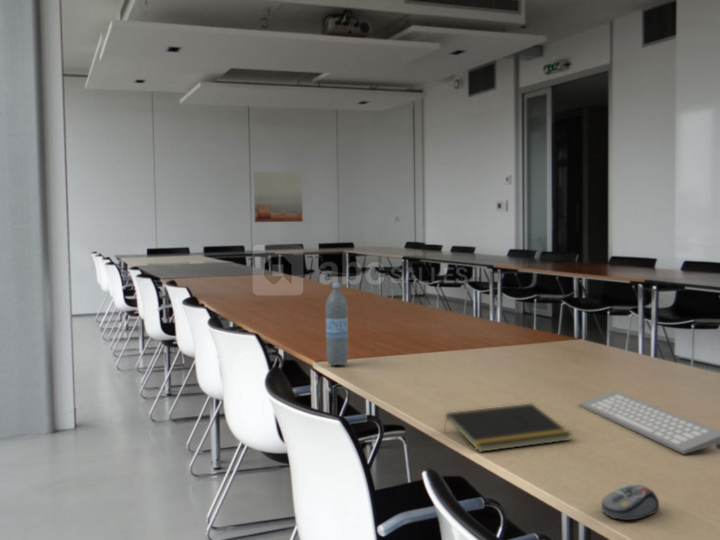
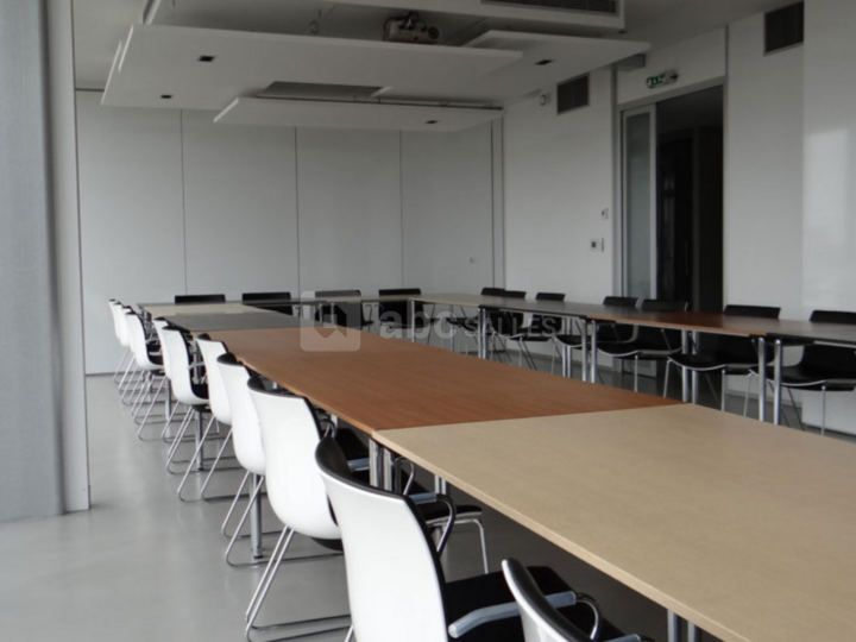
- water bottle (336, 324)
- computer mouse (630, 499)
- computer keyboard (645, 418)
- notepad (507, 426)
- wall art (278, 197)
